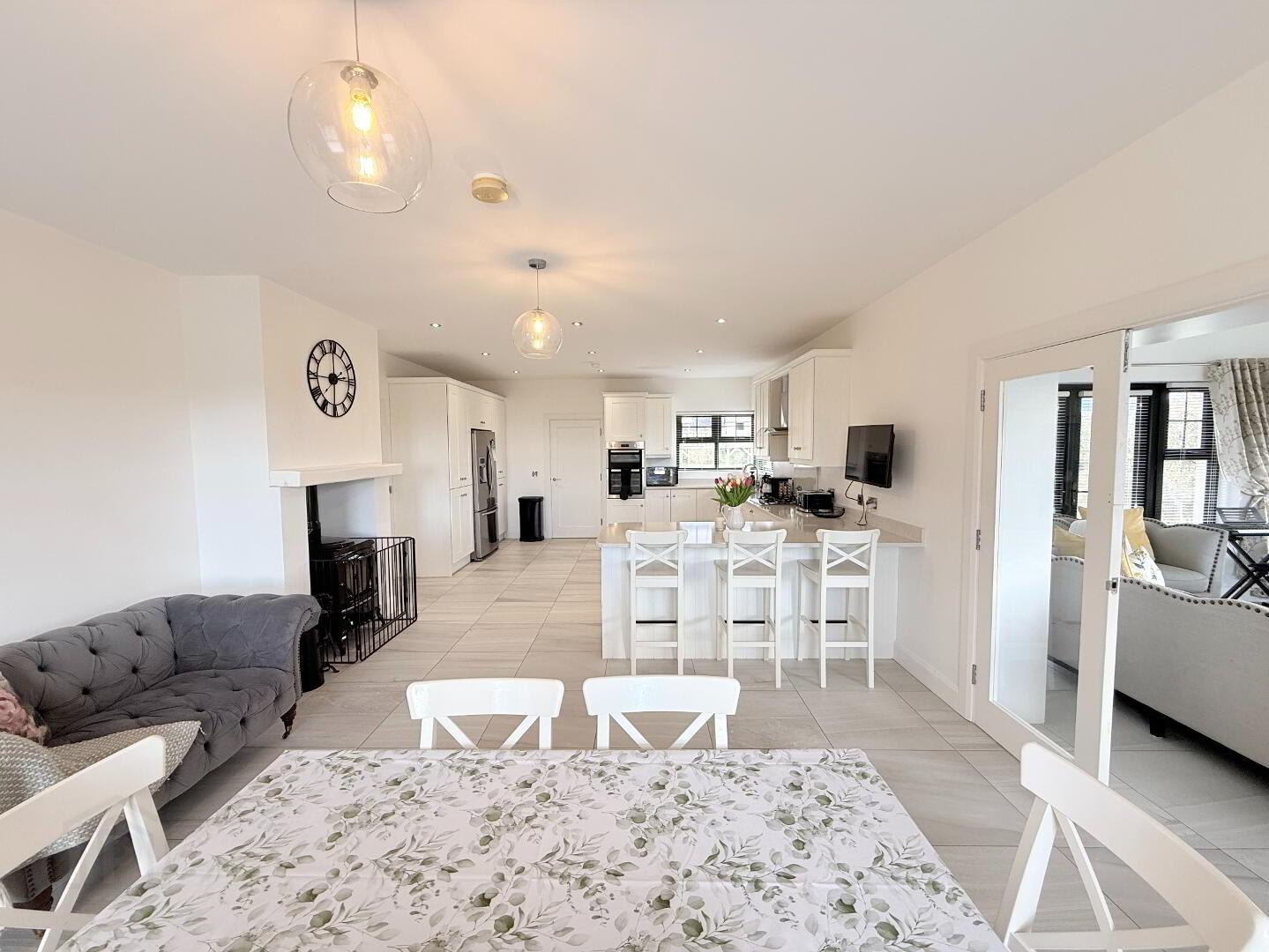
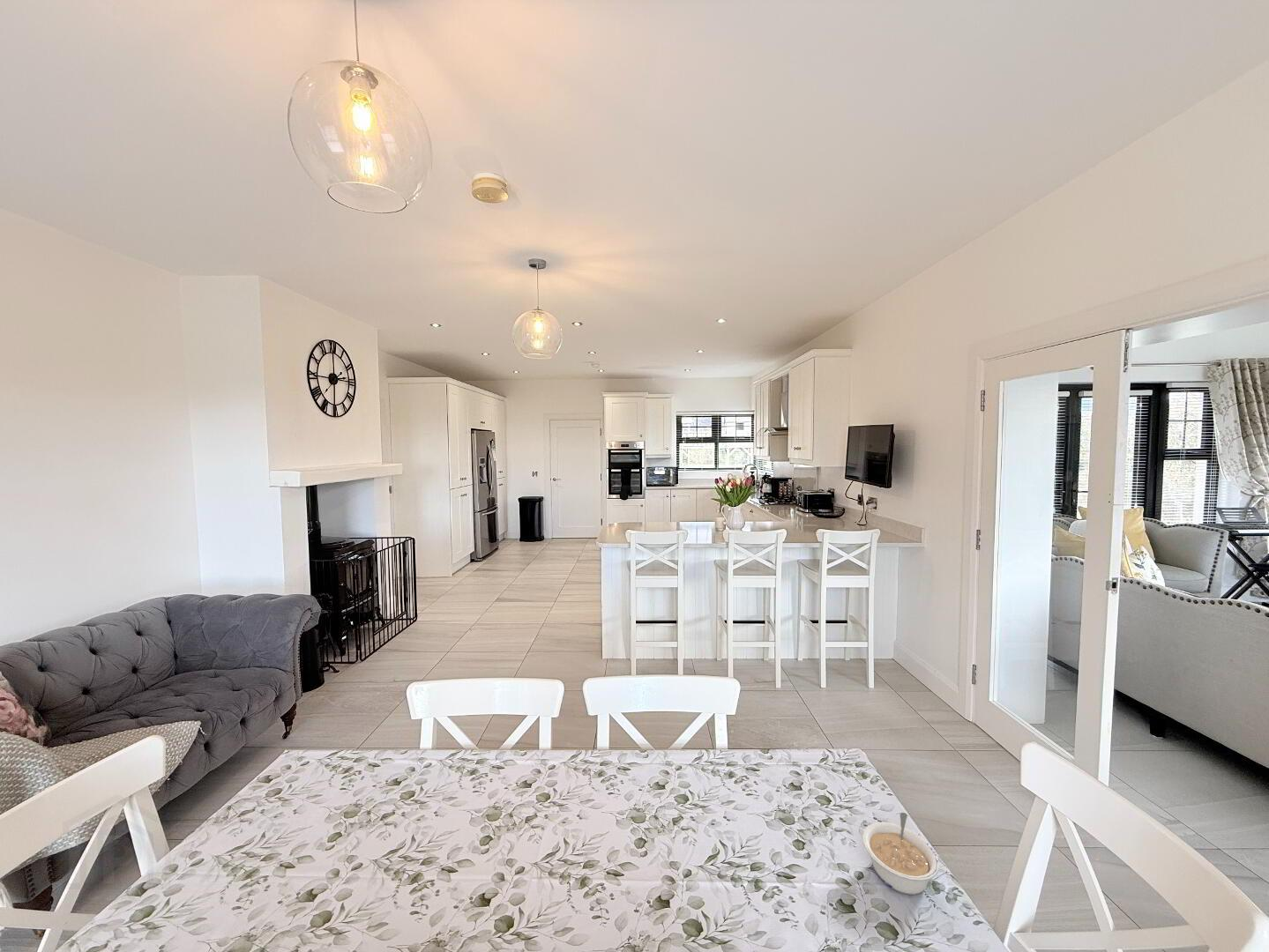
+ legume (897, 856)
